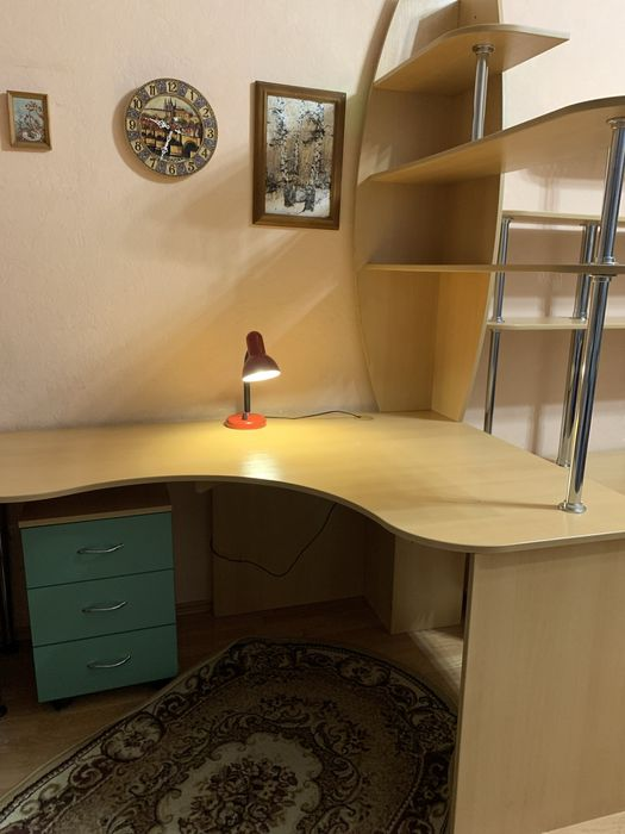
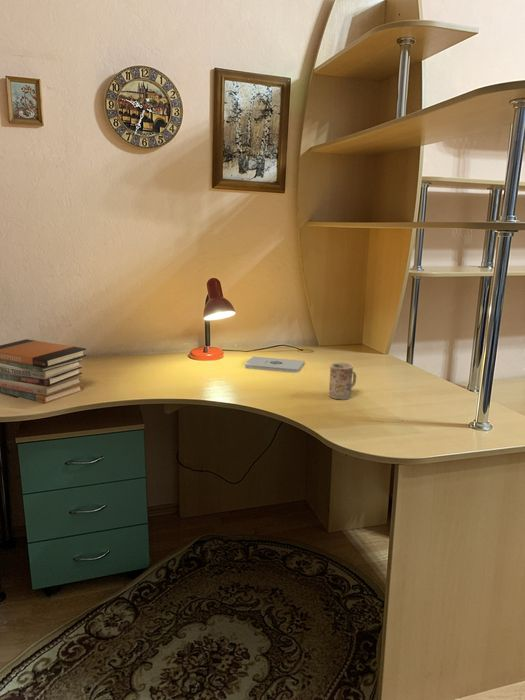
+ book stack (35, 369)
+ notepad (274, 364)
+ mug (343, 380)
